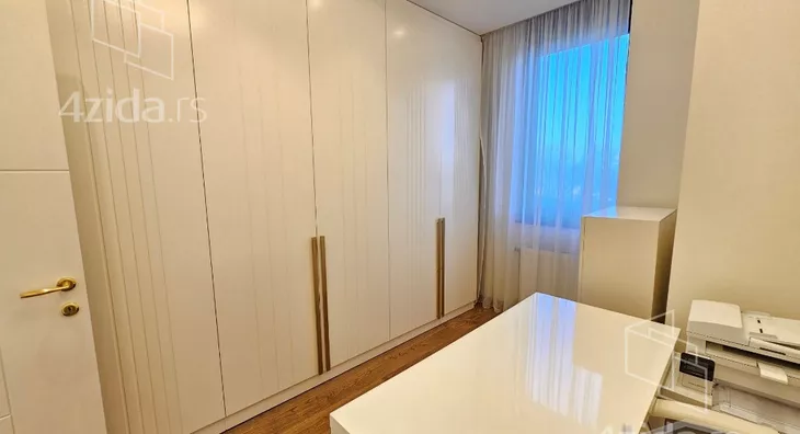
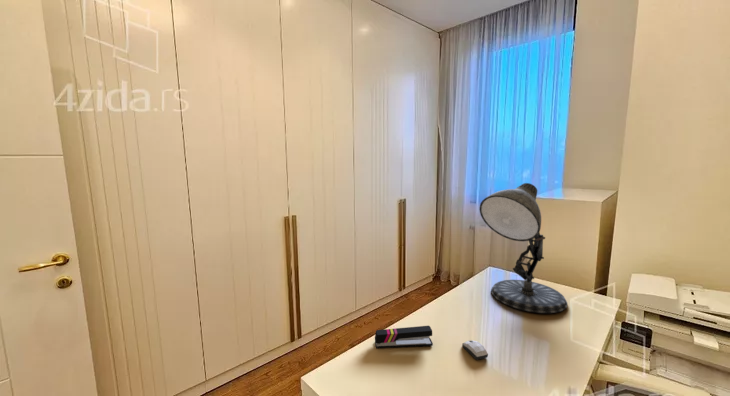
+ desk lamp (523, 240)
+ computer mouse (474, 347)
+ stapler (403, 336)
